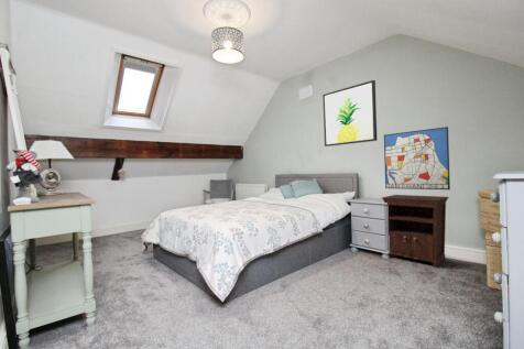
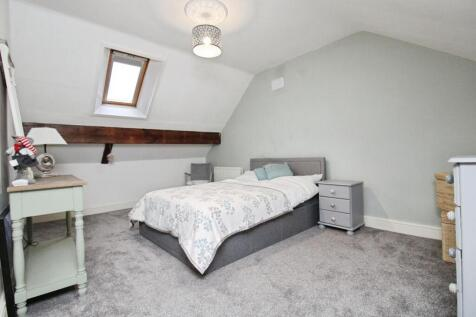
- wall art (348, 116)
- wall art (414, 160)
- nightstand (415, 227)
